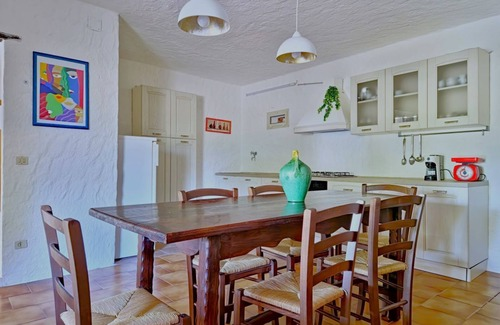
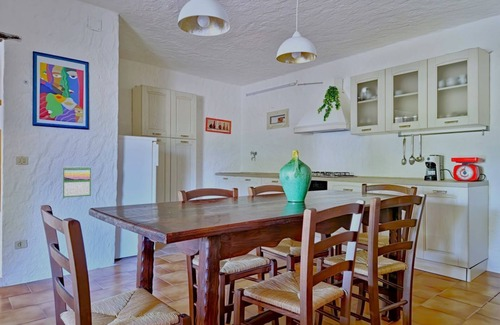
+ calendar (77, 181)
